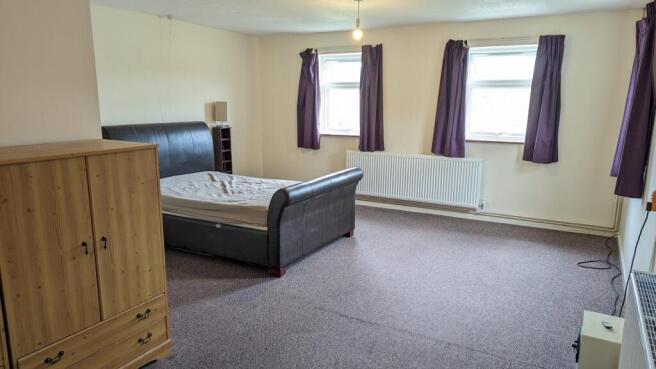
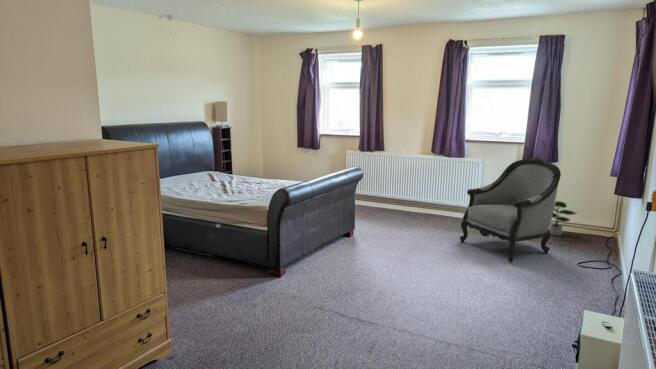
+ armchair (507, 203)
+ potted plant (559, 218)
